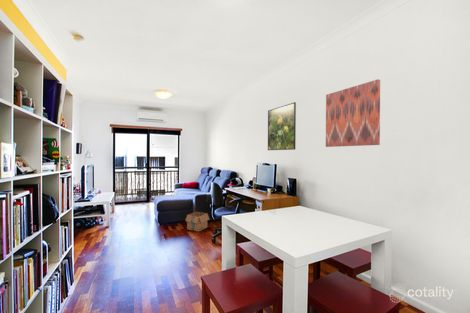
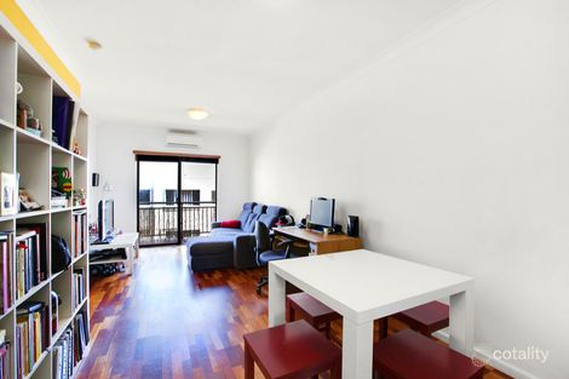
- wall art (349, 117)
- cardboard box (197, 221)
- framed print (280, 128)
